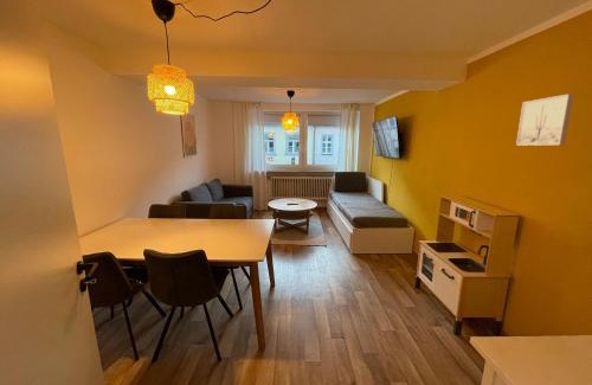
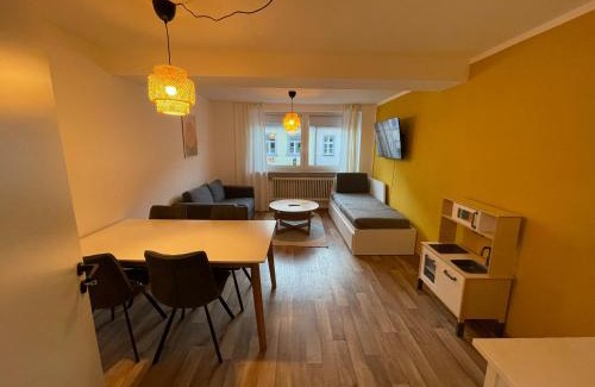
- wall art (542, 122)
